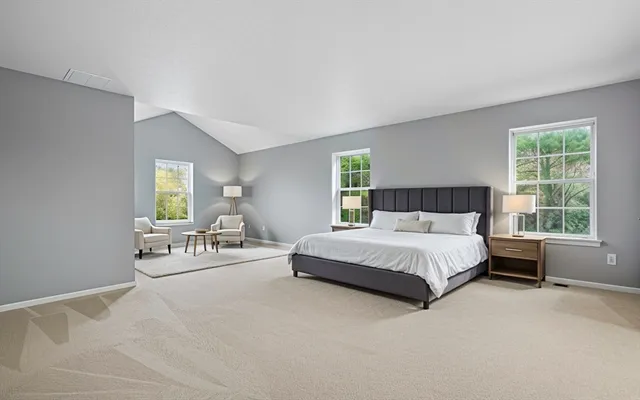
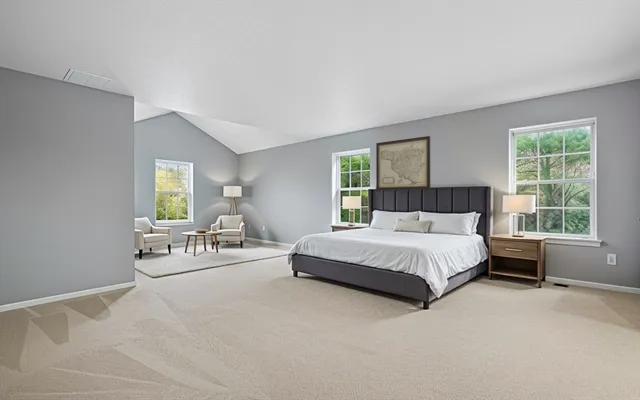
+ wall art (401, 164)
